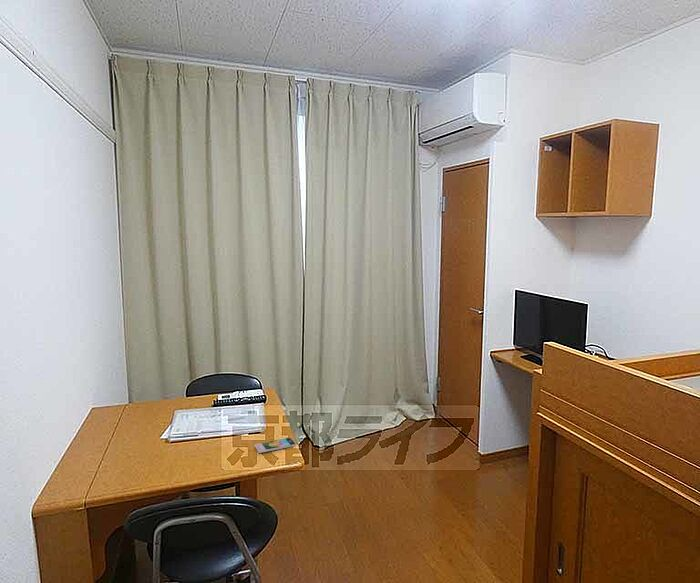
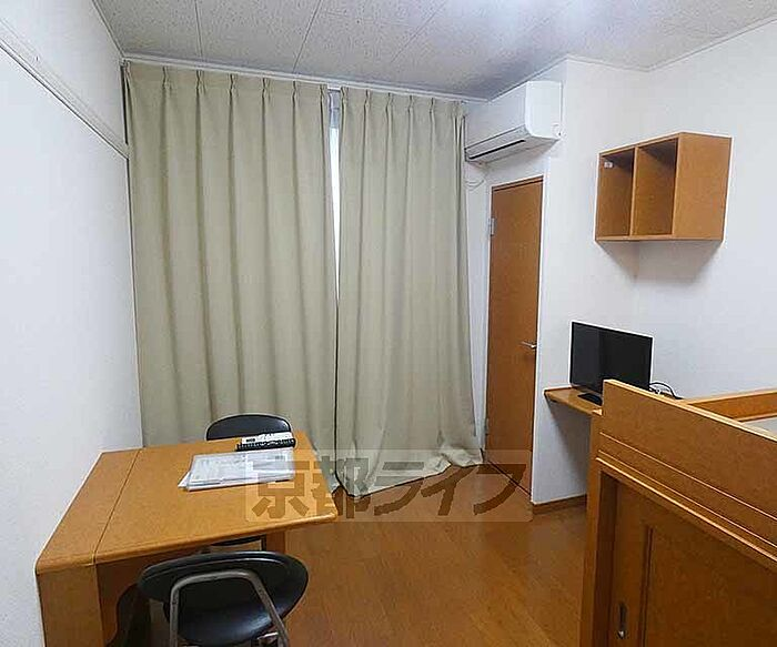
- smartphone (275, 445)
